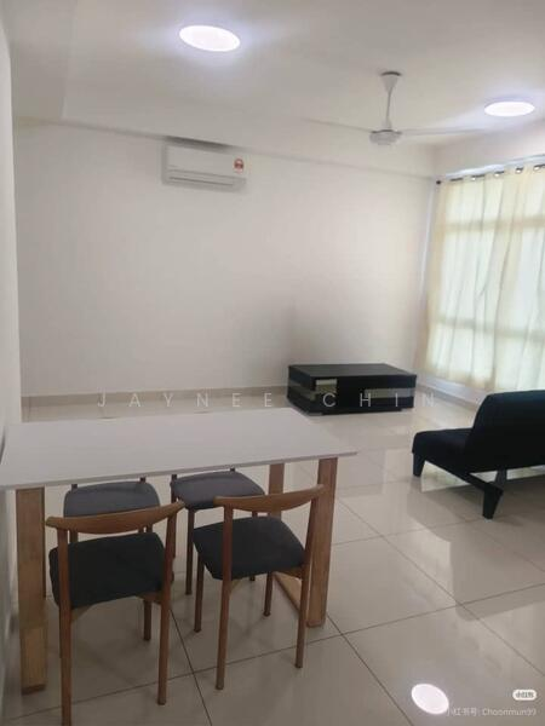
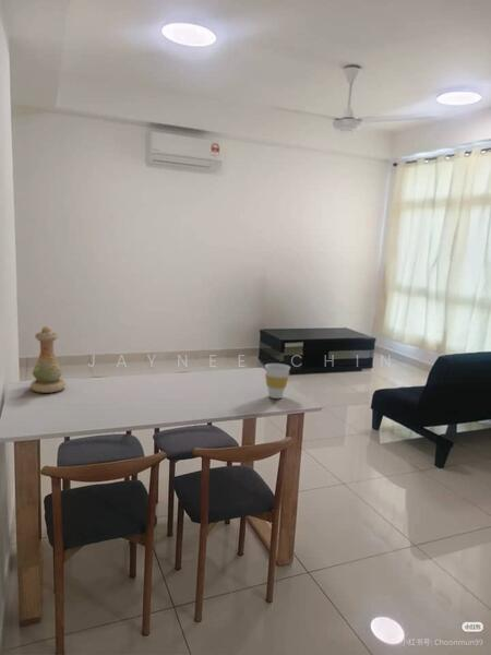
+ vase (48, 357)
+ cup (276, 381)
